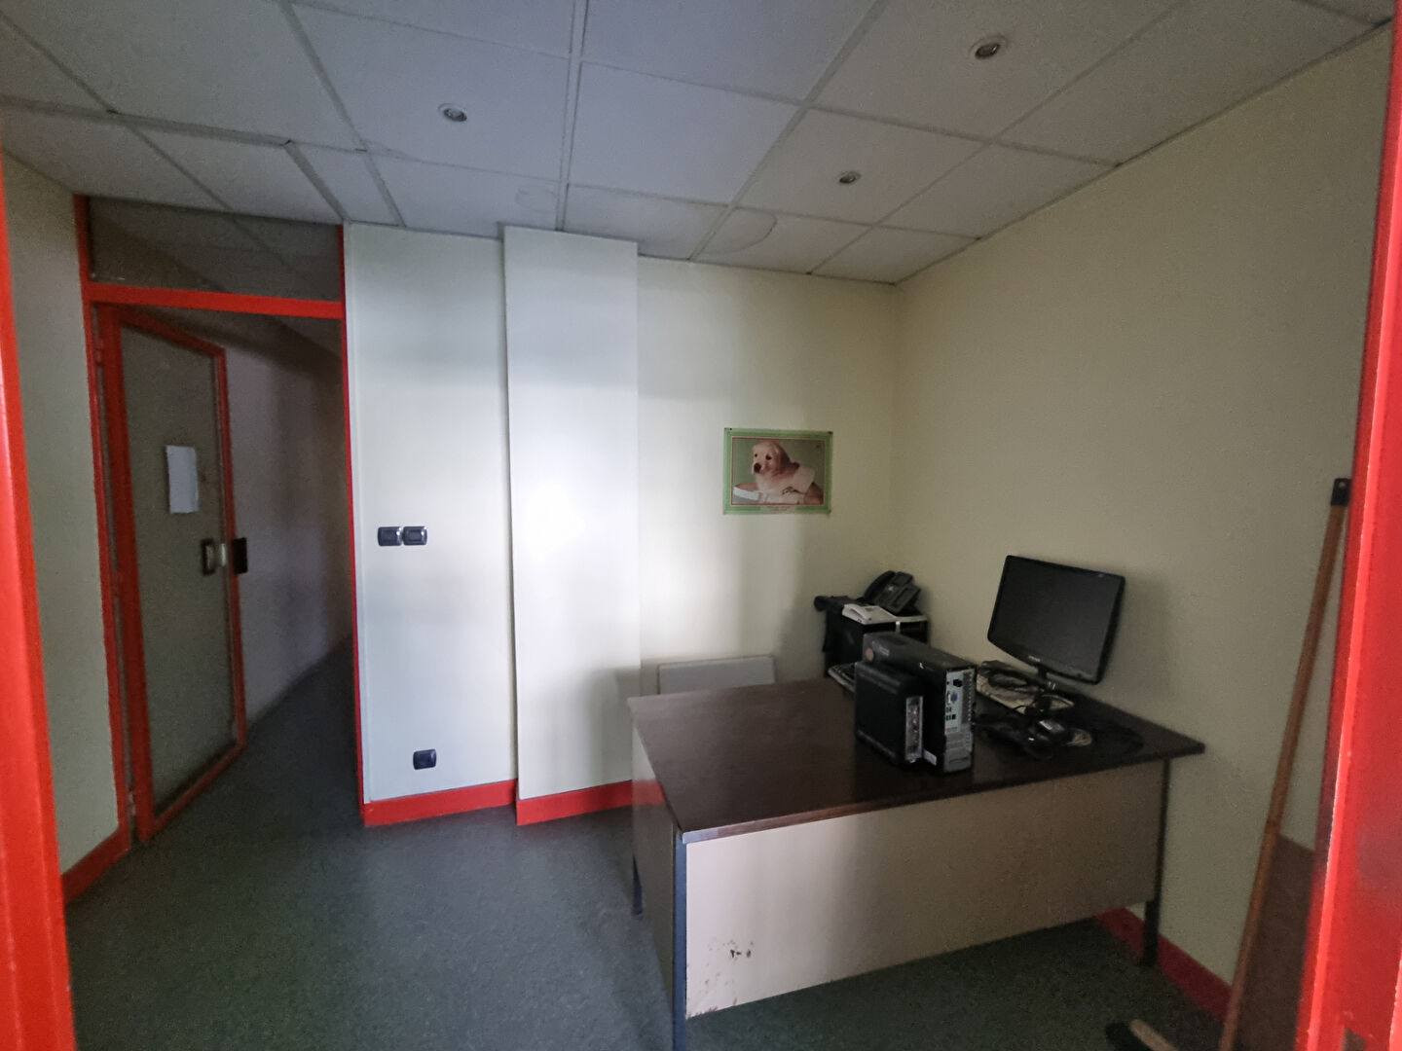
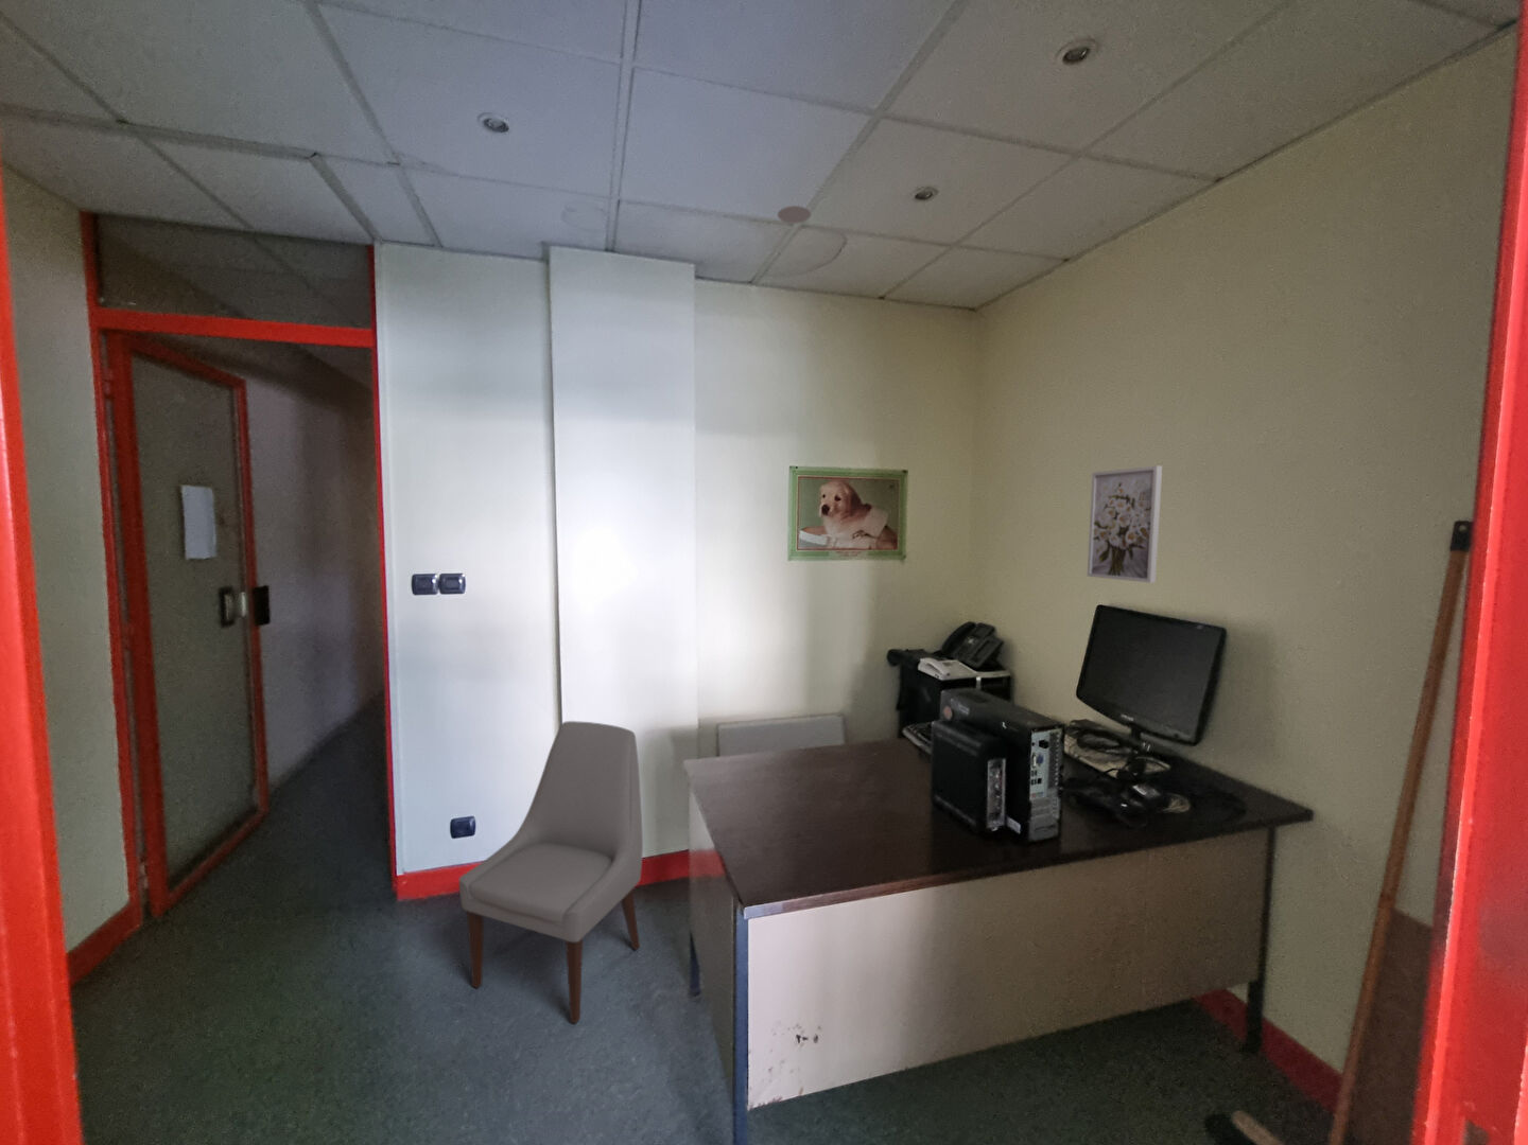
+ smoke detector (794, 214)
+ chair (563, 853)
+ wall art (1121, 523)
